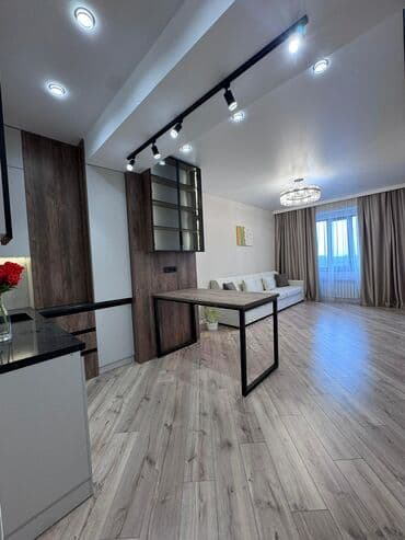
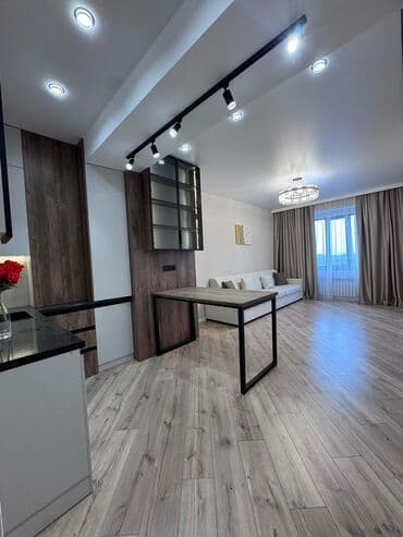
- potted plant (210, 318)
